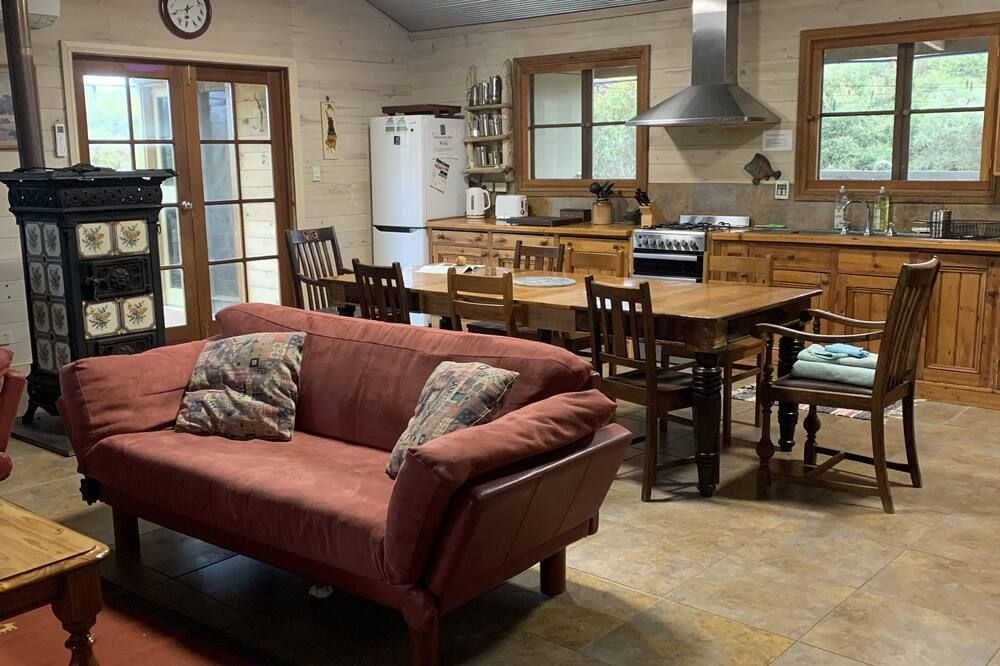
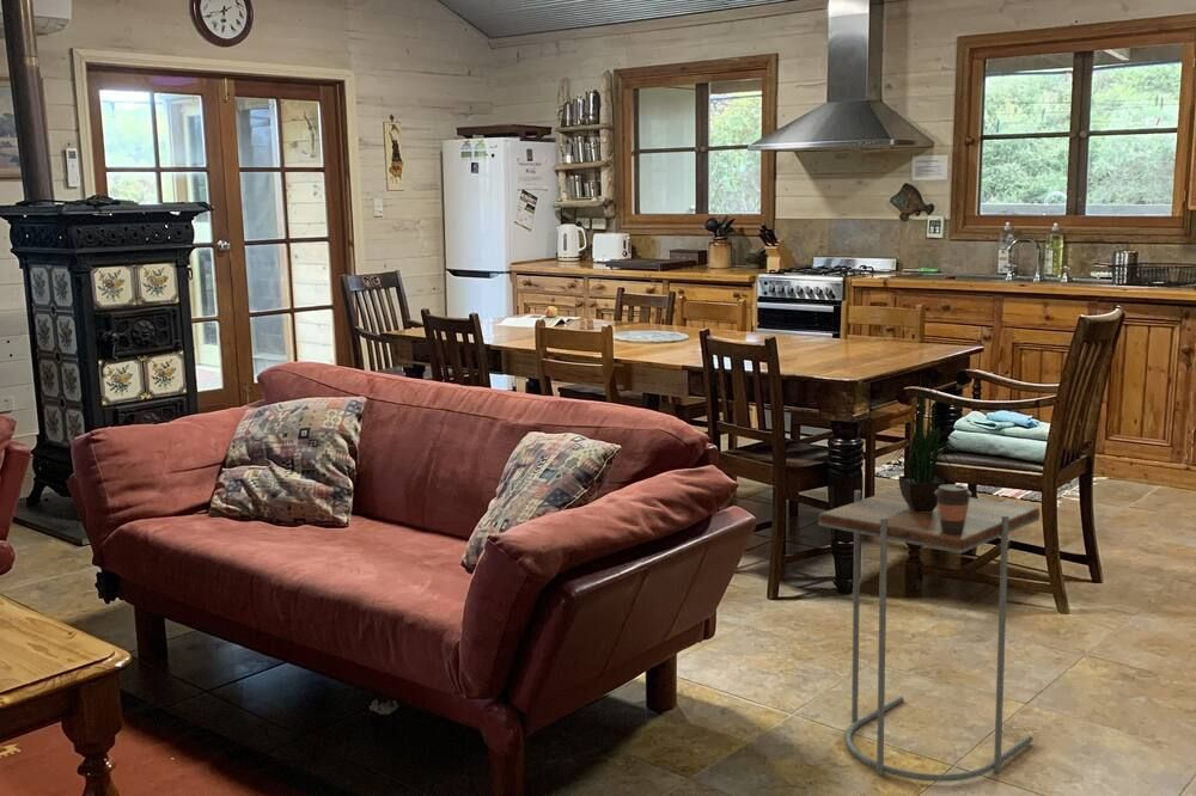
+ potted plant (926, 435)
+ side table (885, 626)
+ coffee cup (952, 508)
